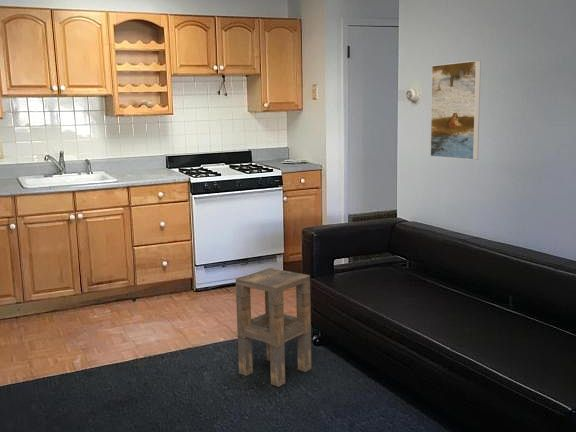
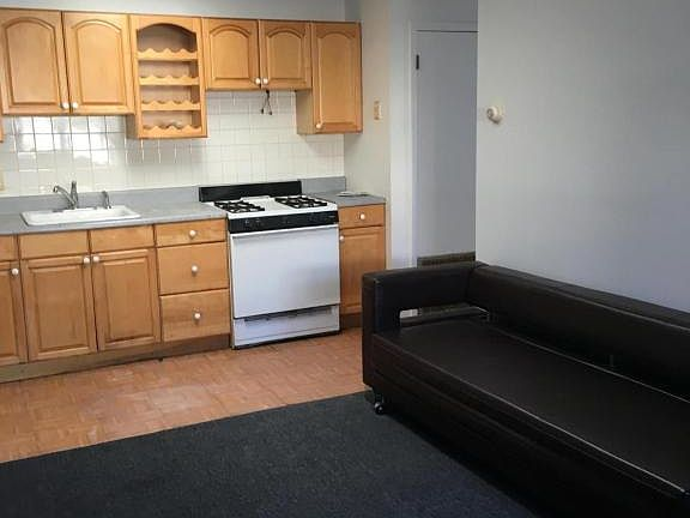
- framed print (454, 111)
- side table (274, 324)
